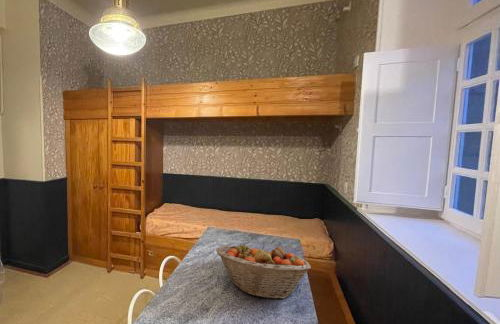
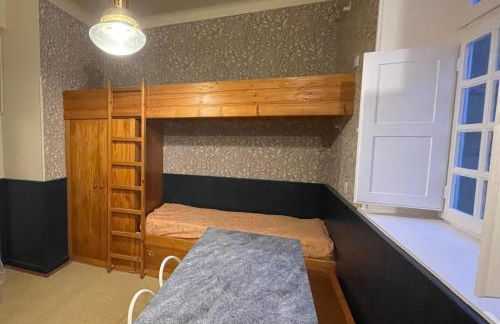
- fruit basket (261, 263)
